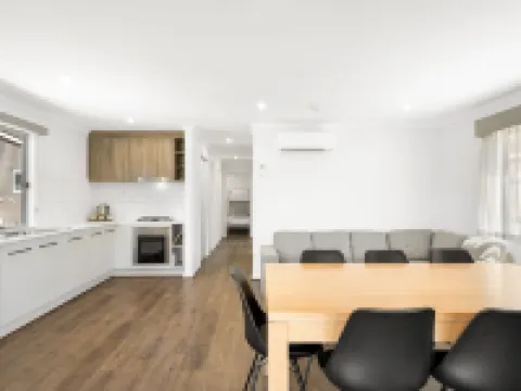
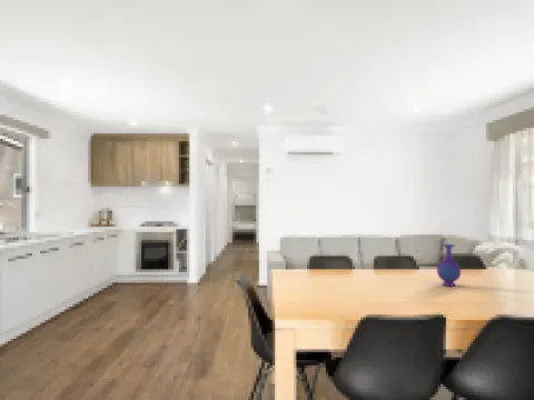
+ vase (448, 264)
